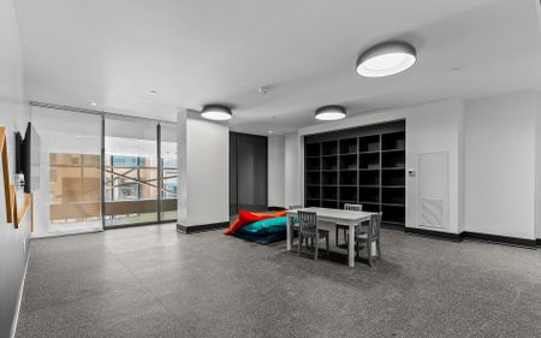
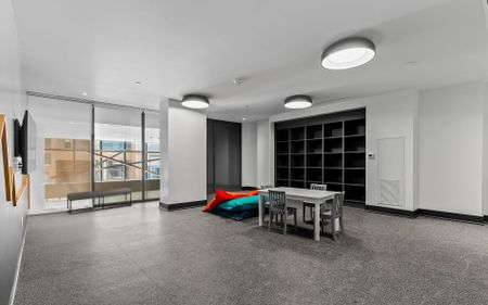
+ bench (99, 199)
